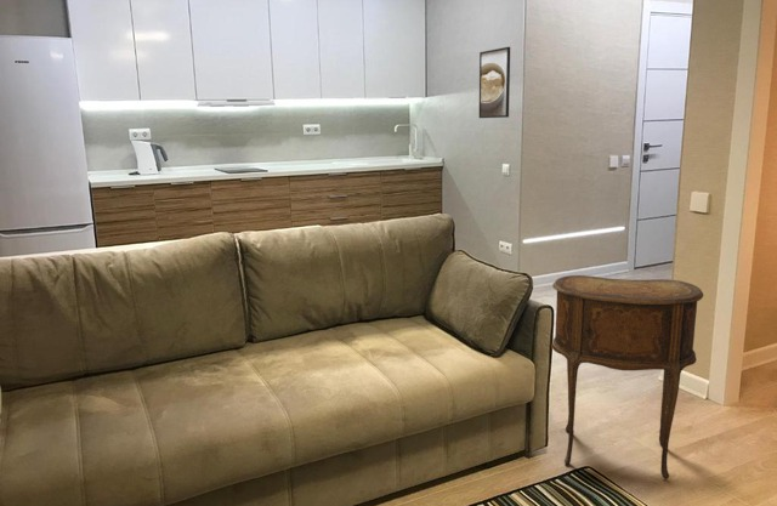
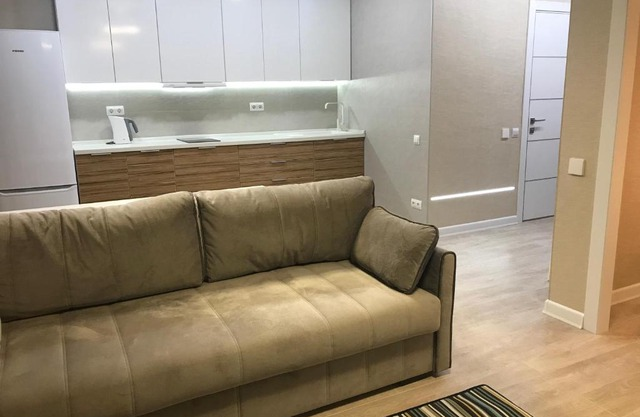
- side table (619, 369)
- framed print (493, 84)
